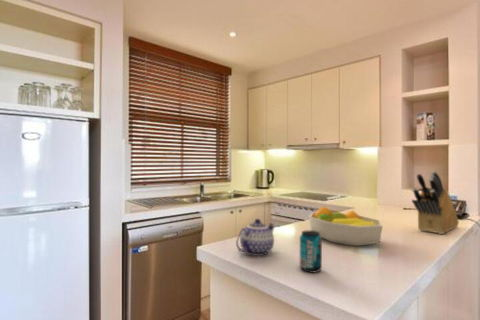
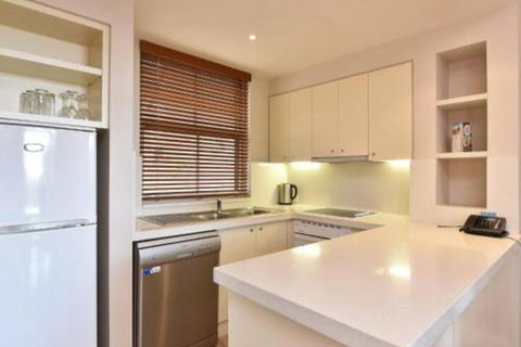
- fruit bowl (343, 223)
- teapot (256, 235)
- knife block (435, 200)
- beverage can (310, 250)
